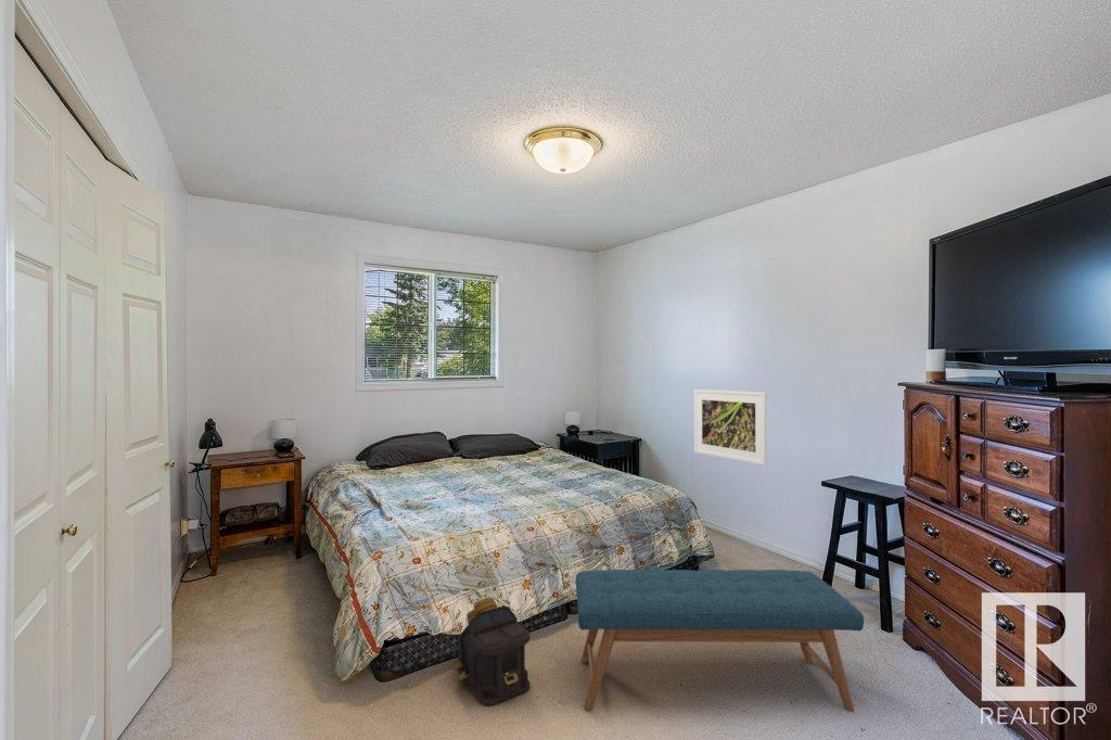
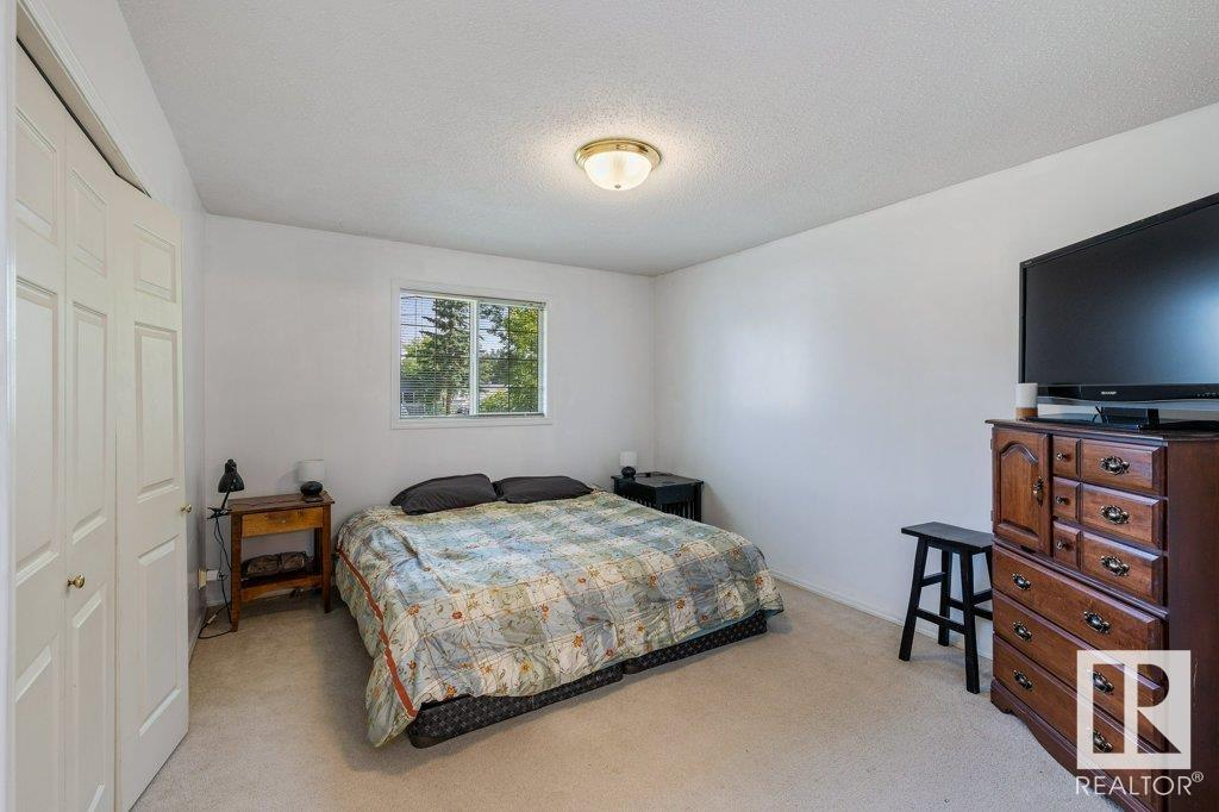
- backpack (490, 639)
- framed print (727, 424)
- bench (706, 633)
